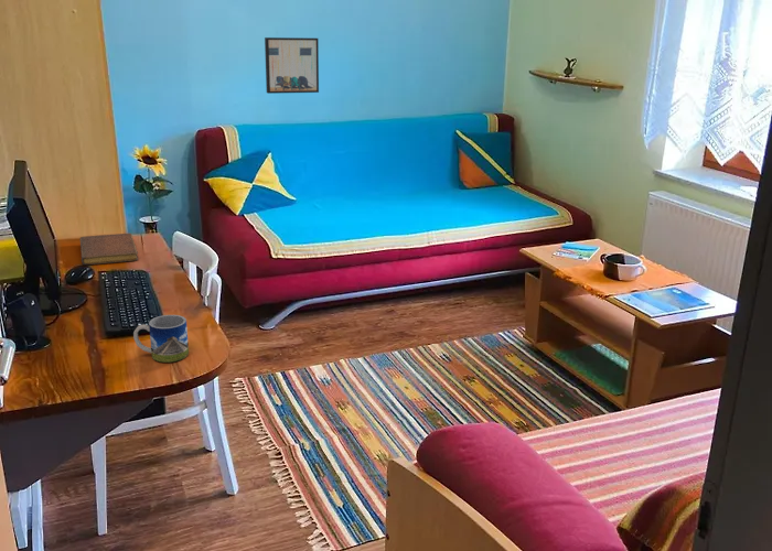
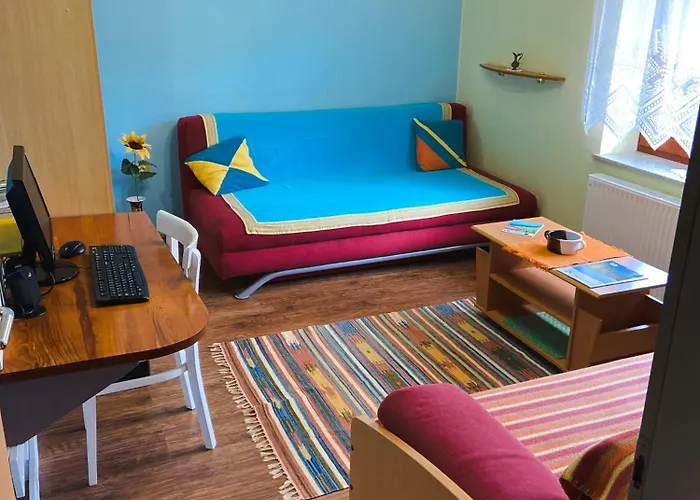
- mug (161, 338)
- wall art (292, 65)
- notebook (108, 248)
